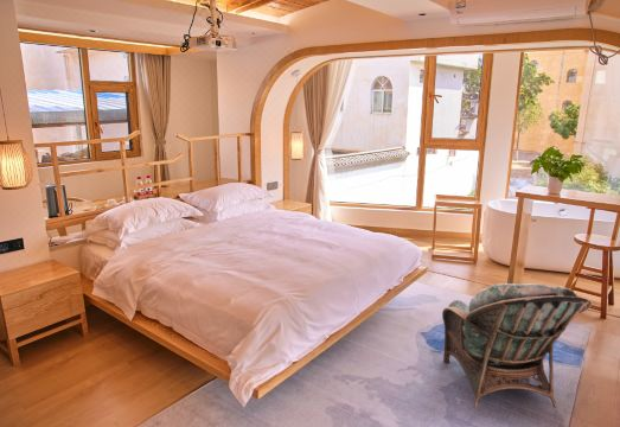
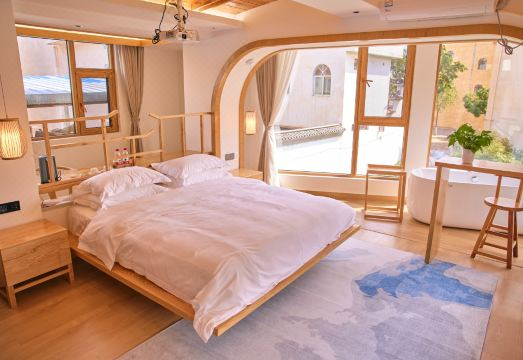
- armchair (506, 329)
